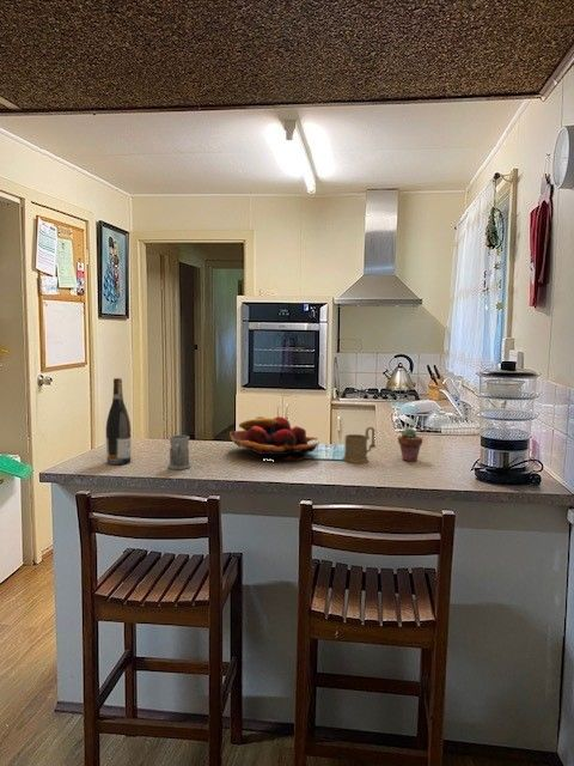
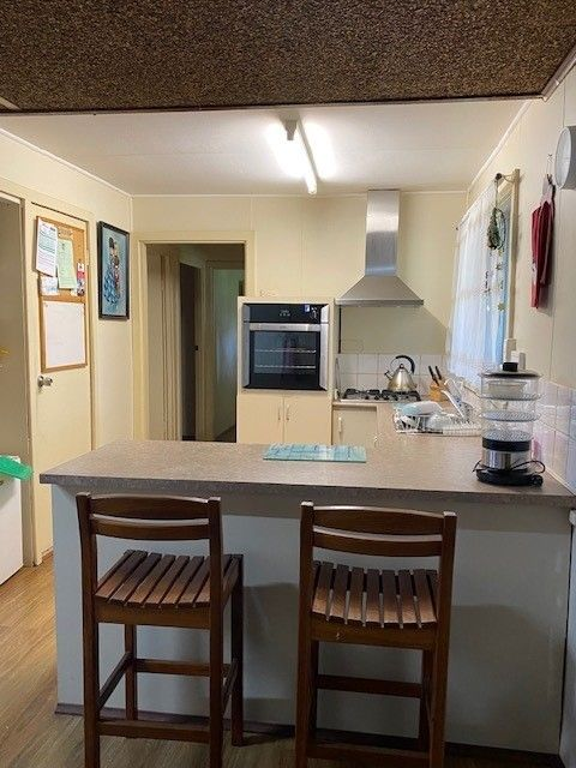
- potted succulent (409, 443)
- mug (178, 452)
- mug (359, 443)
- wine bottle (117, 420)
- fruit basket (271, 436)
